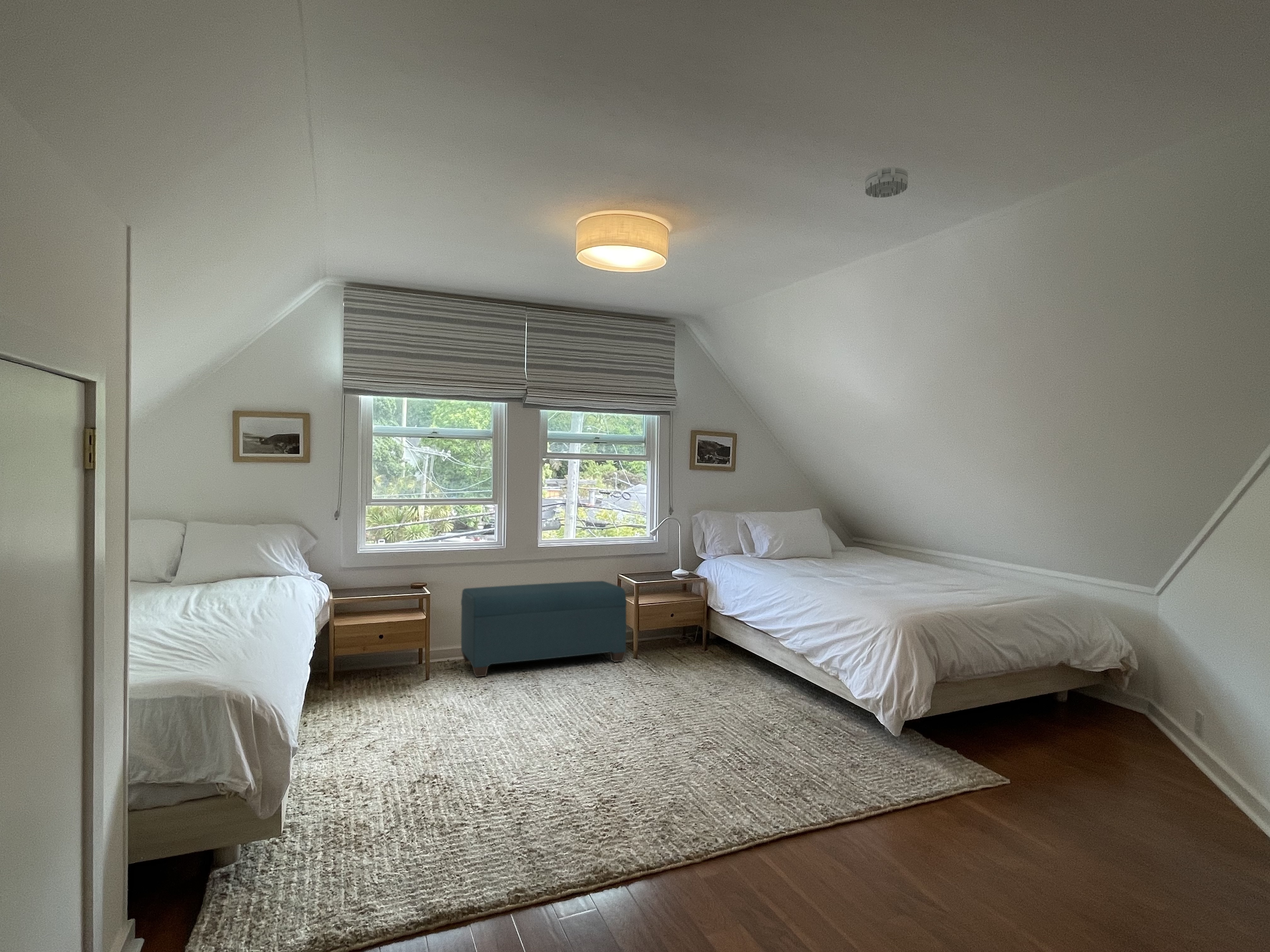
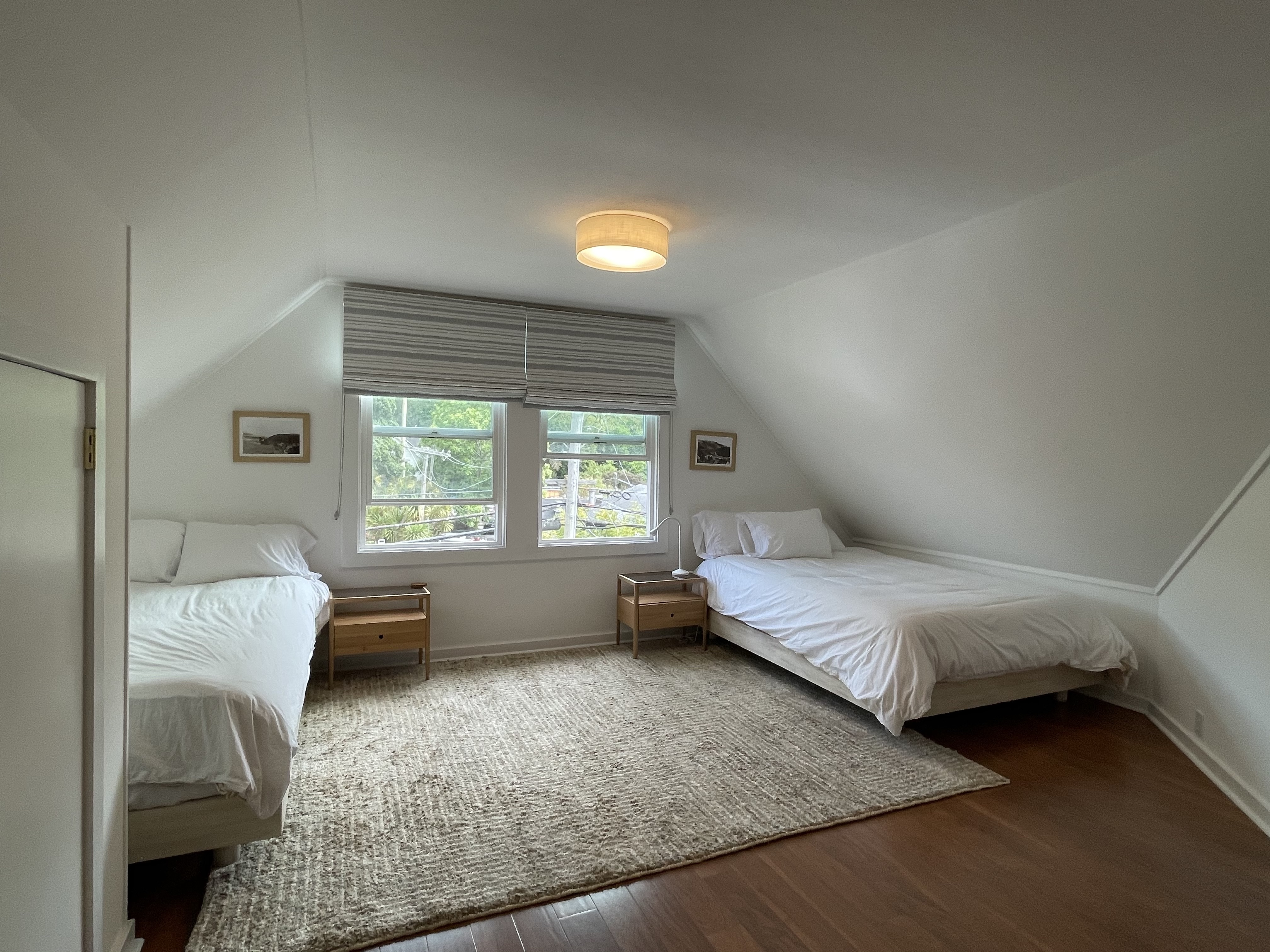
- bench (544, 623)
- smoke detector (886, 182)
